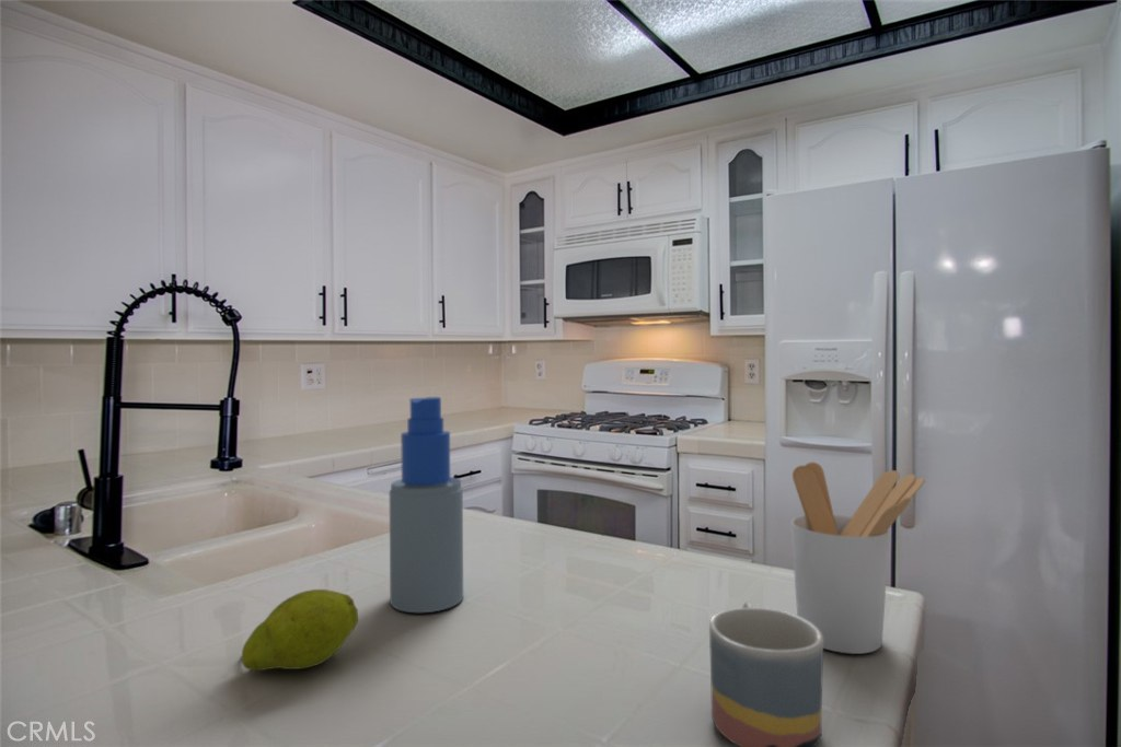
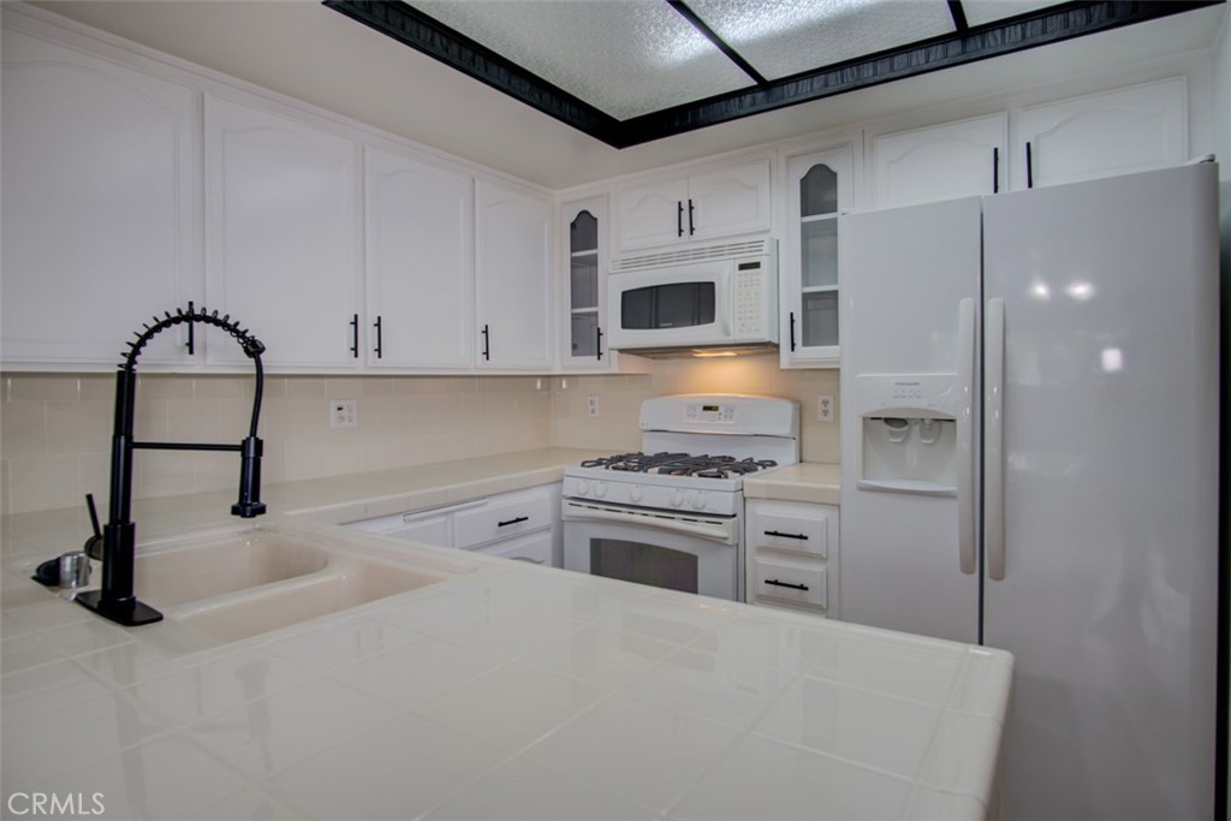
- utensil holder (858, 550)
- mug (760, 667)
- fruit (294, 626)
- spray bottle (426, 498)
